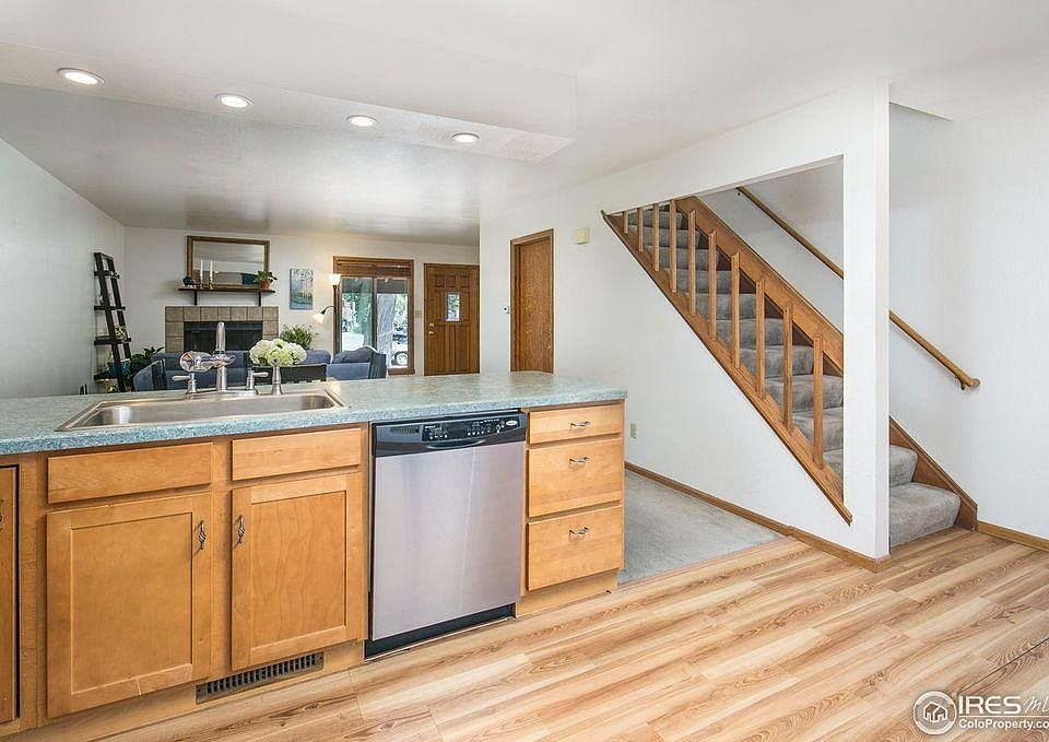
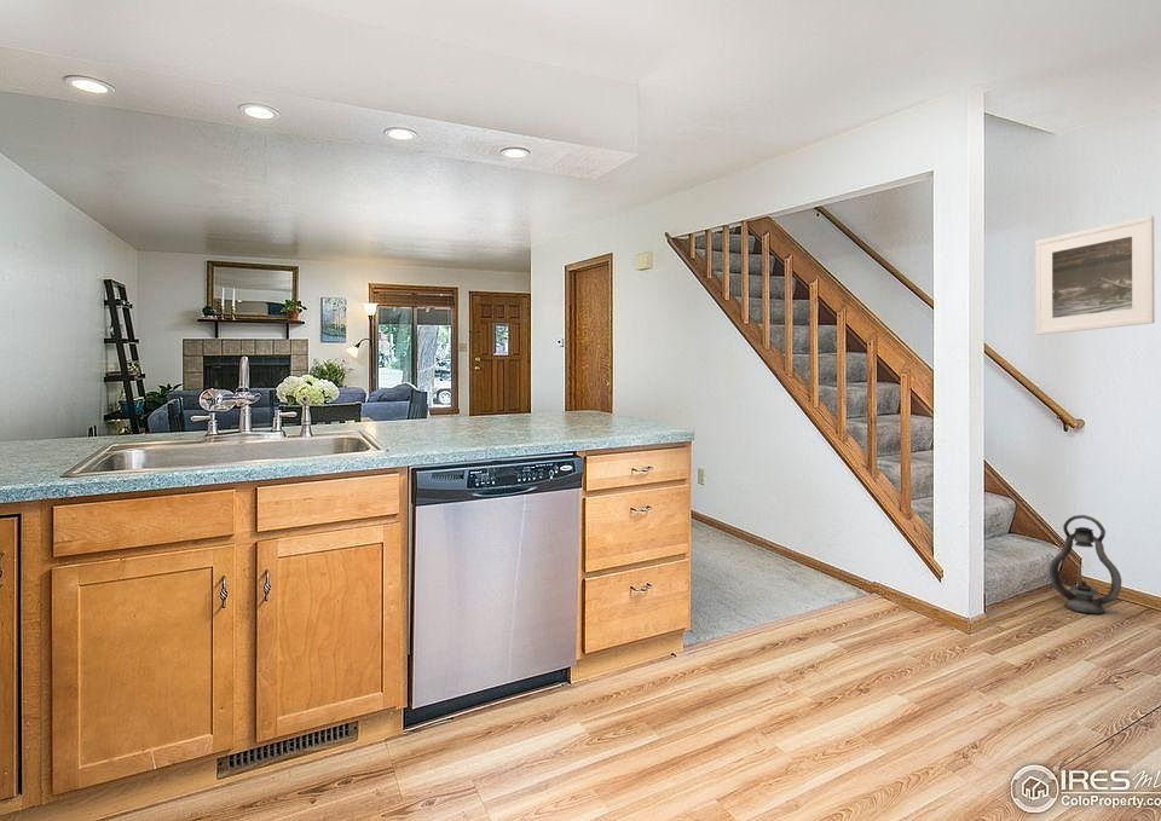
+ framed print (1091, 278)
+ lantern (1088, 547)
